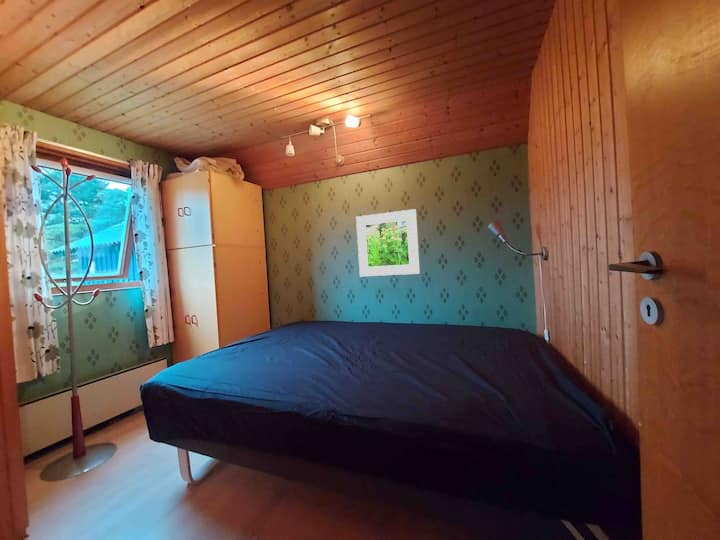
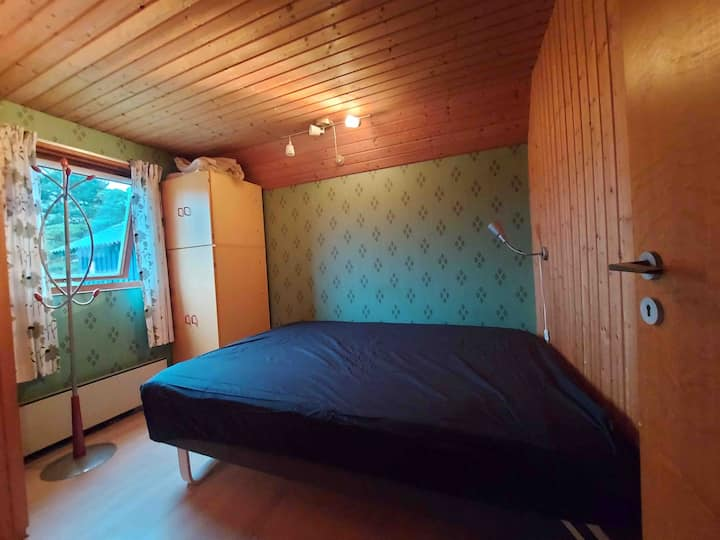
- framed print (386, 244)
